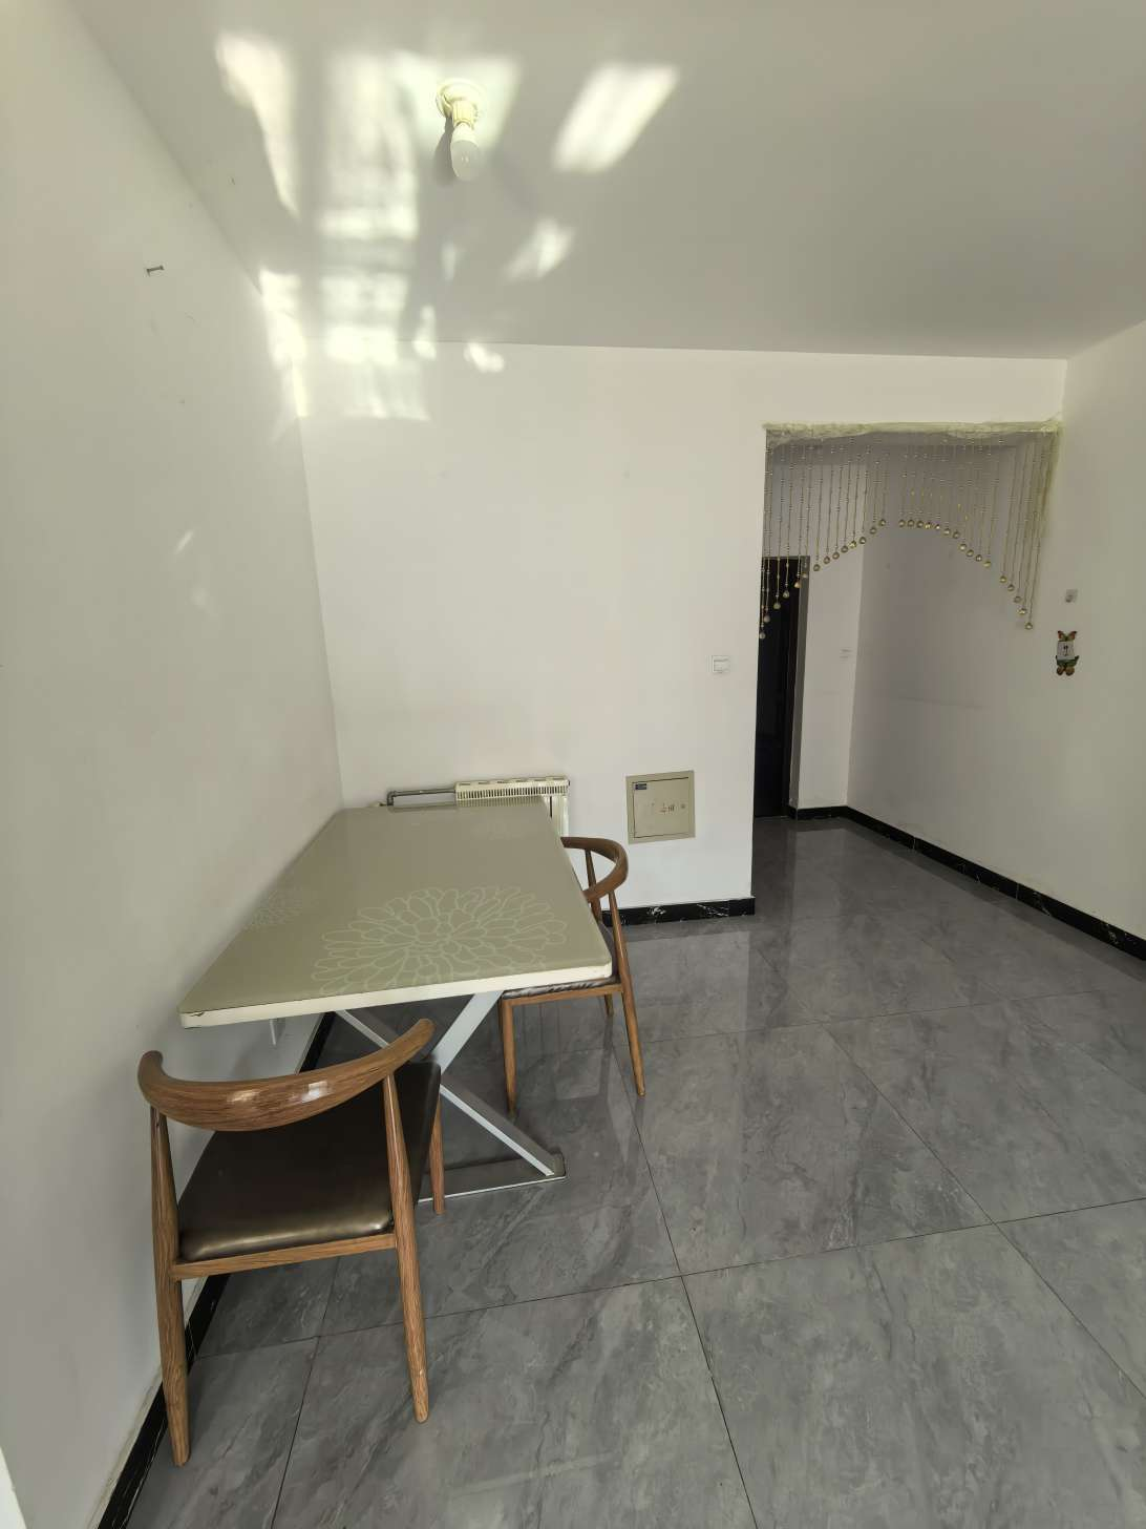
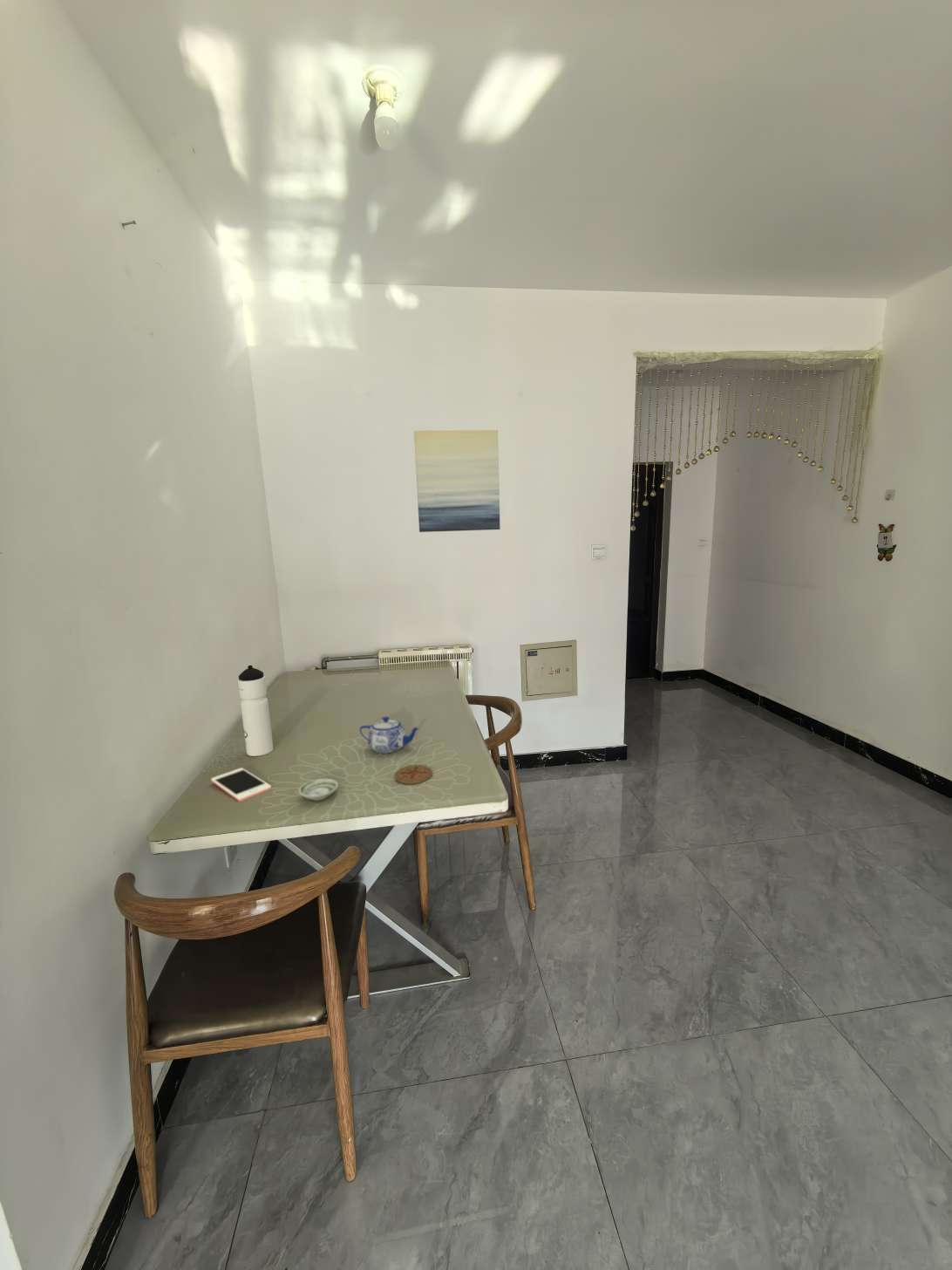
+ cell phone (241, 783)
+ water bottle (255, 708)
+ coaster (413, 774)
+ teapot (390, 733)
+ wall art (458, 481)
+ saucer (318, 791)
